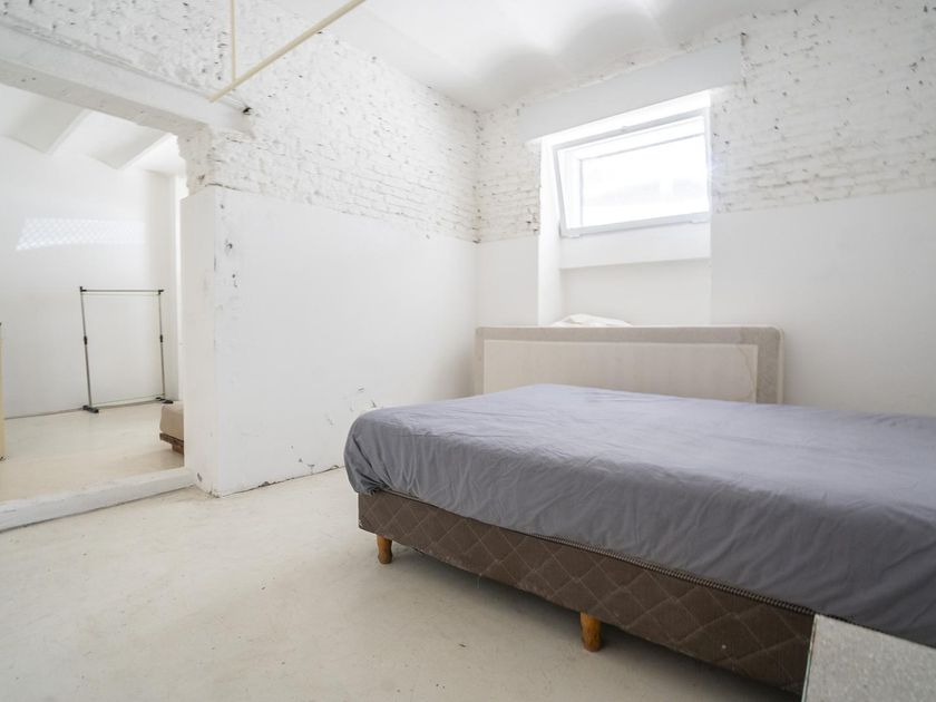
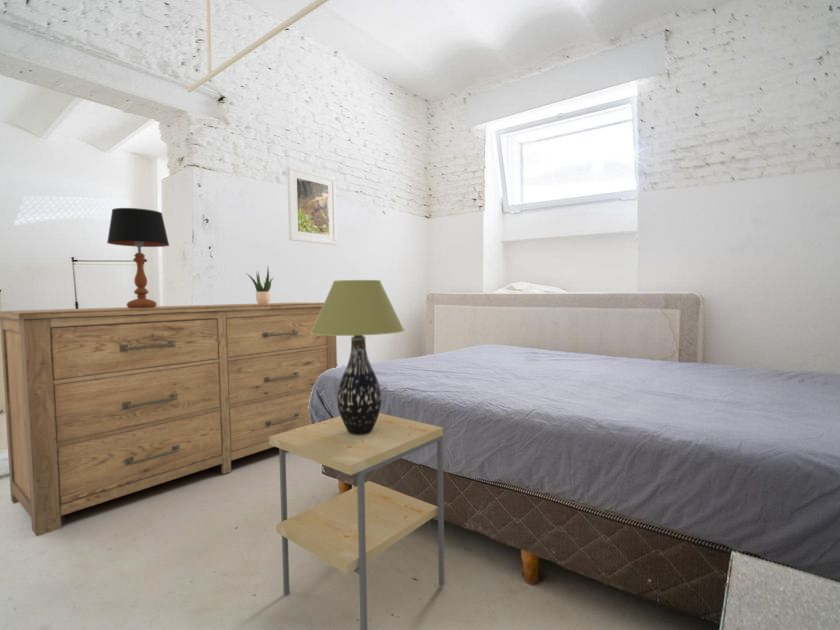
+ side table (359, 512)
+ table lamp (358, 356)
+ dresser (203, 385)
+ potted plant (261, 285)
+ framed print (313, 207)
+ table lamp (139, 259)
